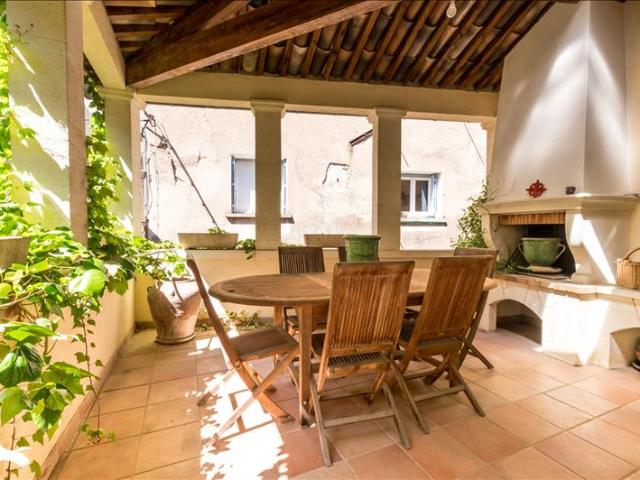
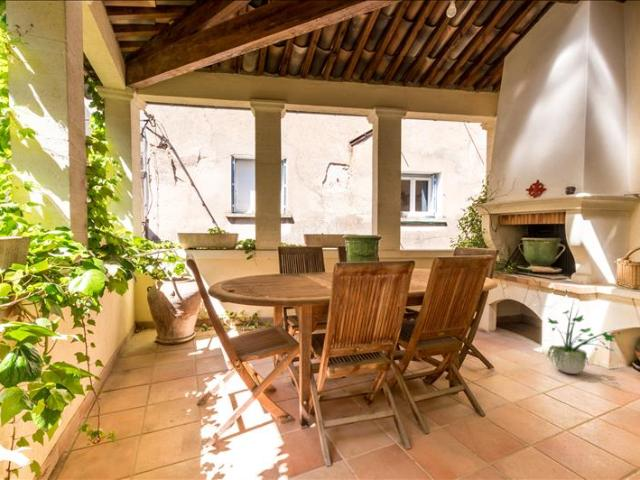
+ potted plant (581, 339)
